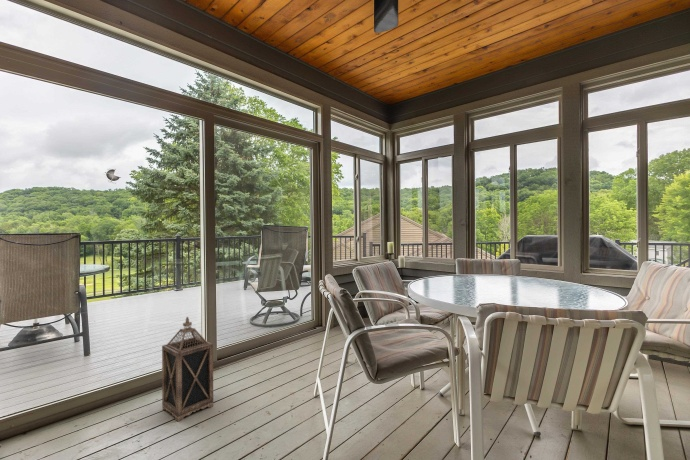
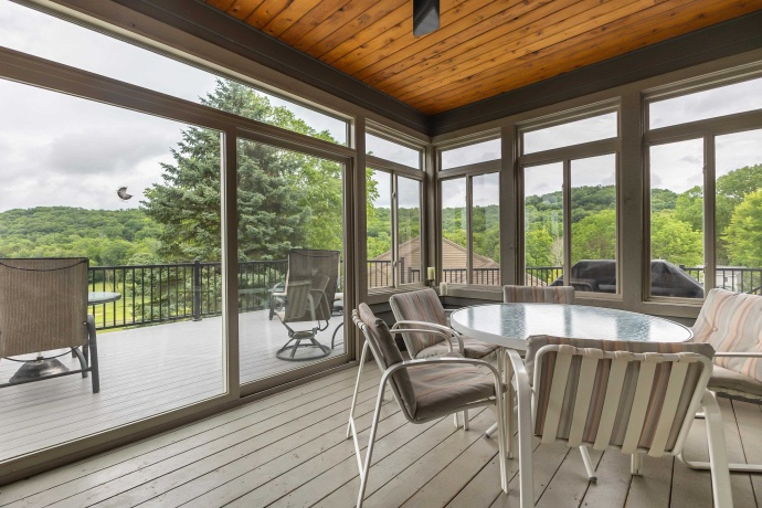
- lantern (187, 362)
